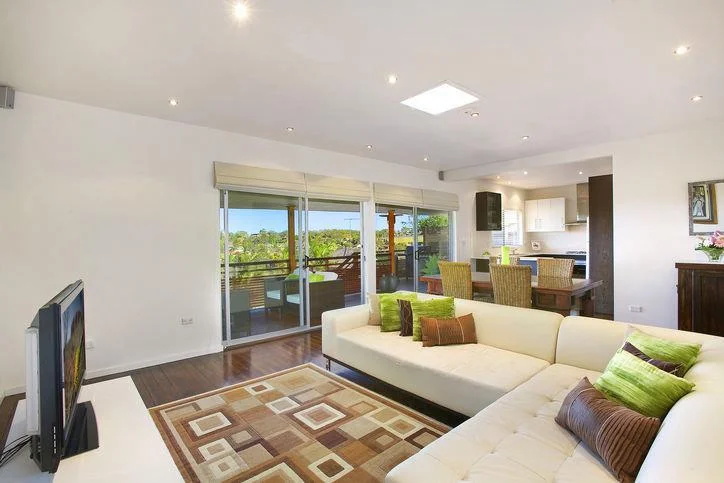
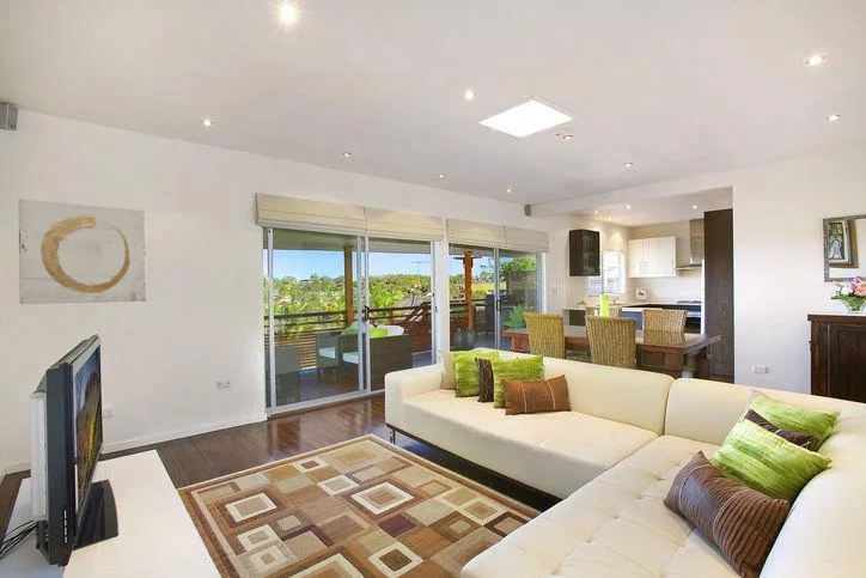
+ wall art (86, 254)
